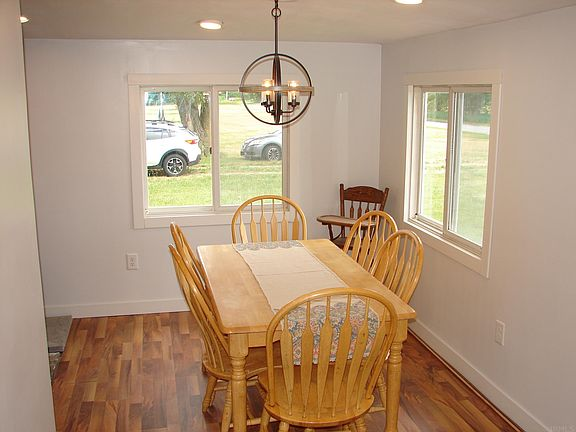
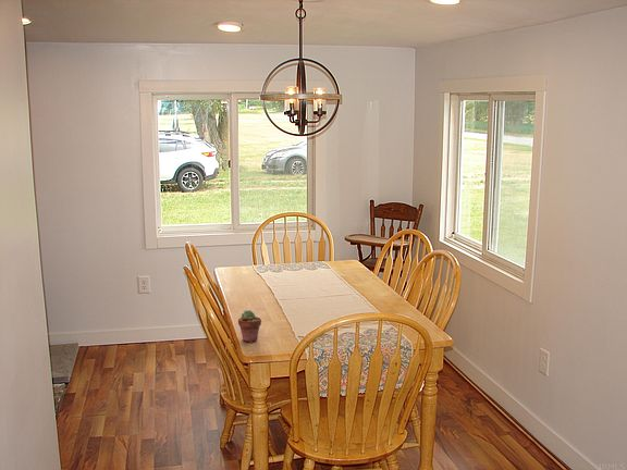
+ potted succulent (249, 324)
